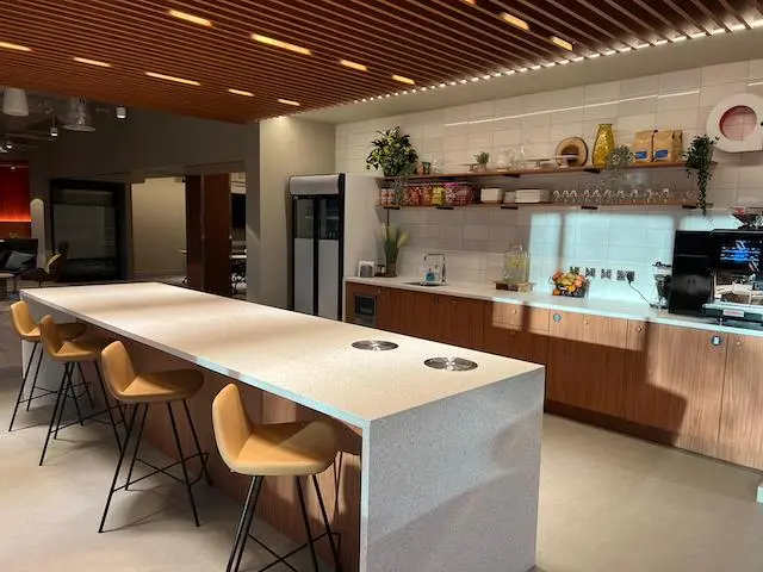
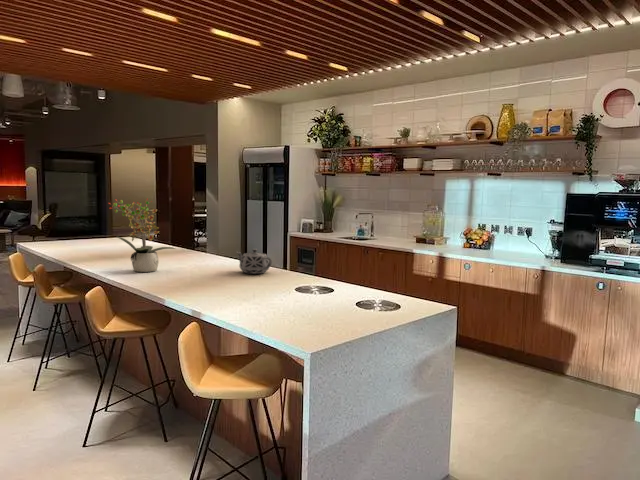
+ potted plant (140, 234)
+ teapot (253, 260)
